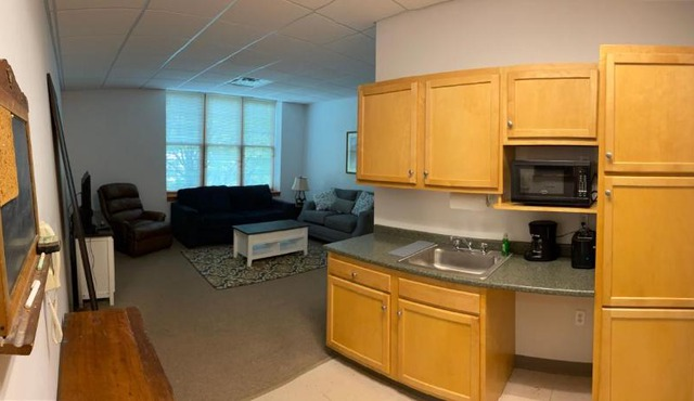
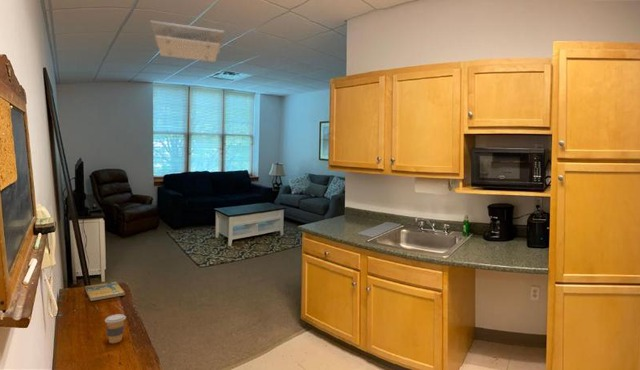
+ ceiling light (188, 43)
+ booklet (104, 290)
+ coffee cup (115, 329)
